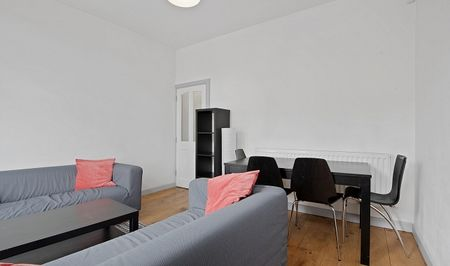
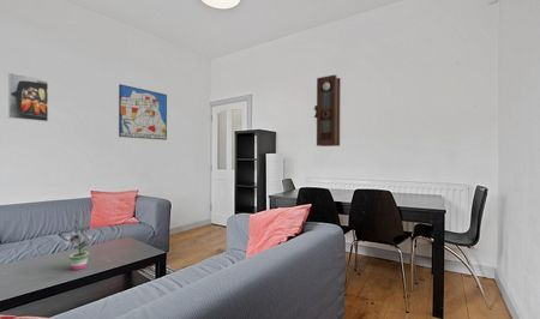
+ potted plant (82, 243)
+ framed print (29, 98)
+ wall art (144, 114)
+ pendulum clock (325, 112)
